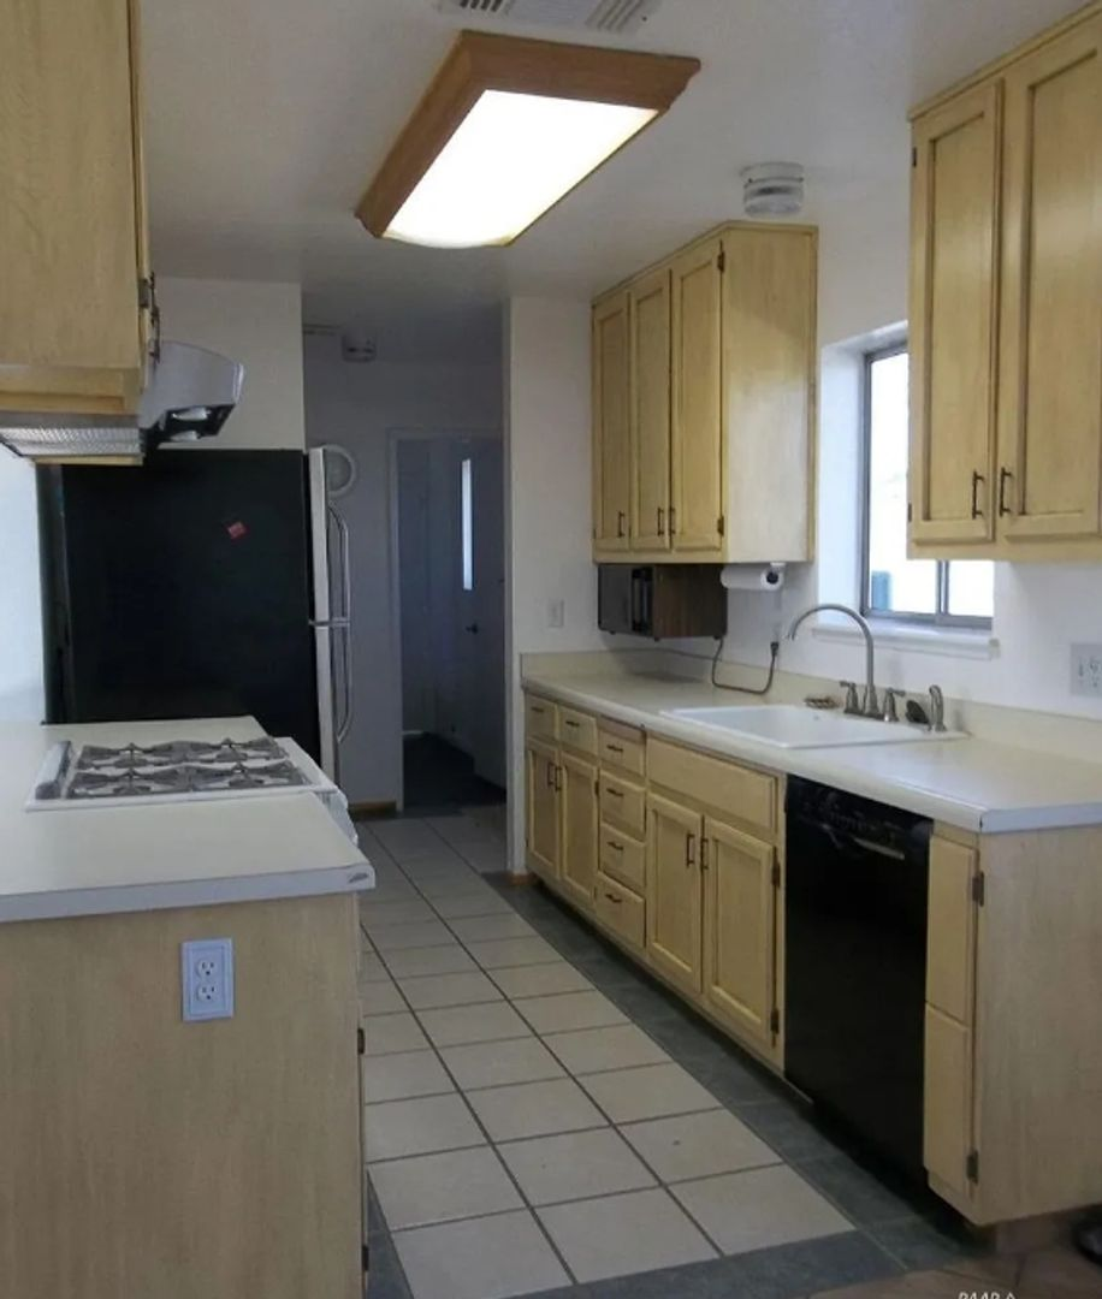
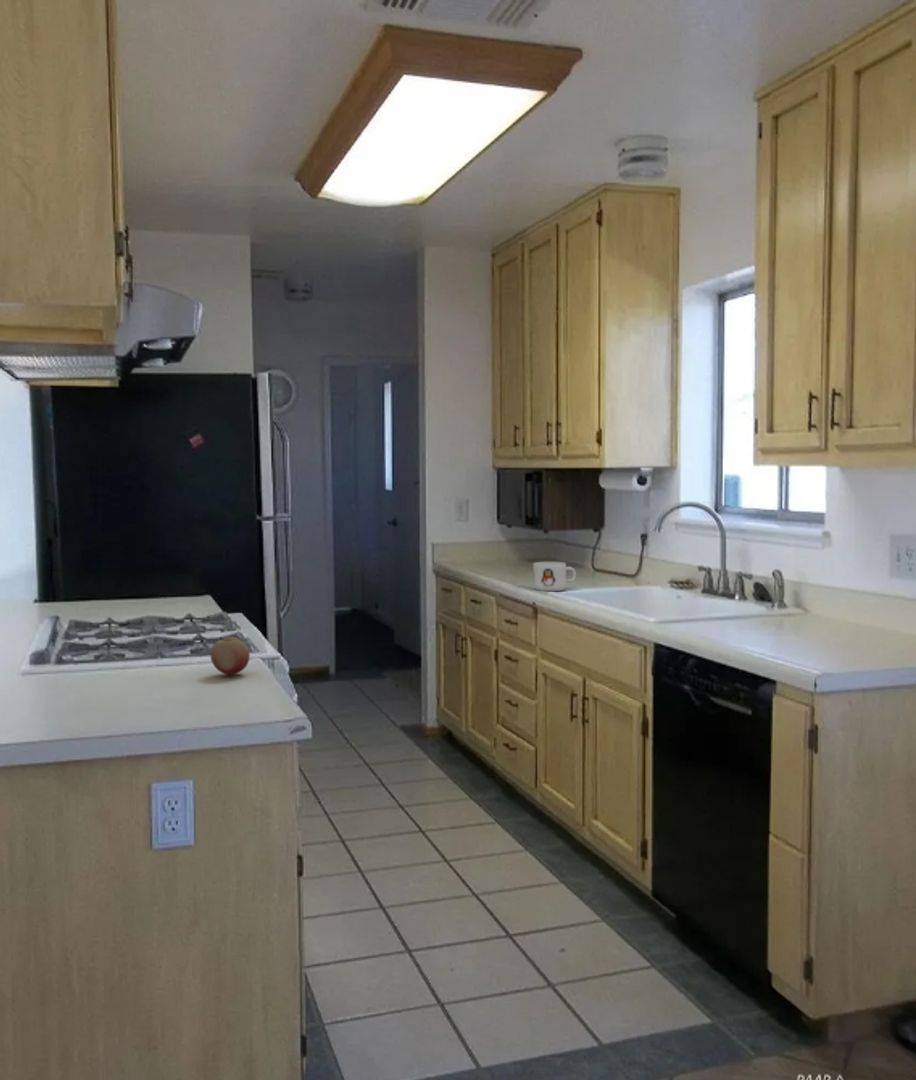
+ fruit (229, 656)
+ mug (555, 576)
